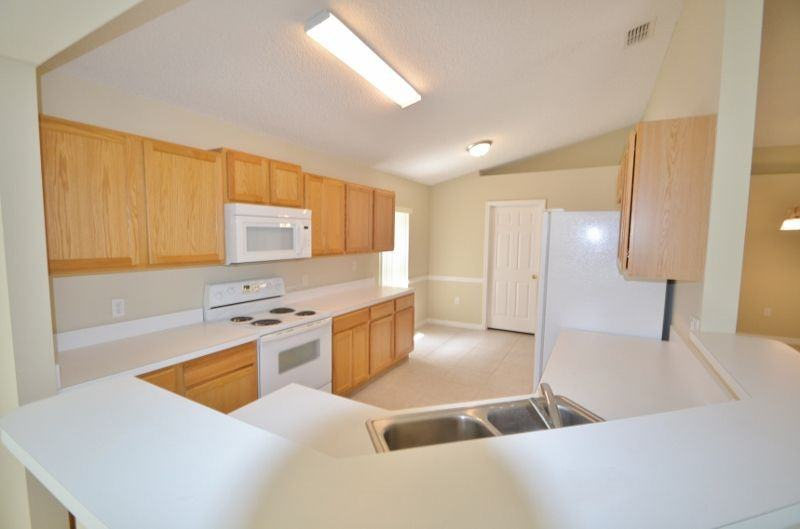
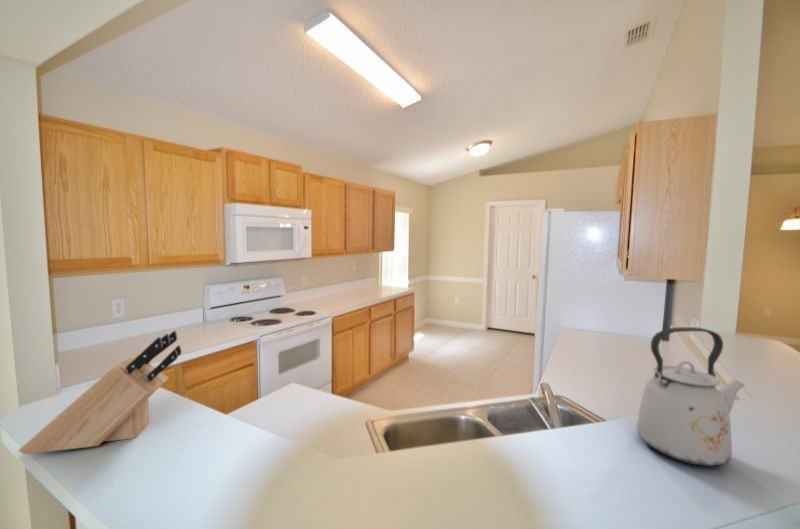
+ kettle (697, 389)
+ knife block (110, 385)
